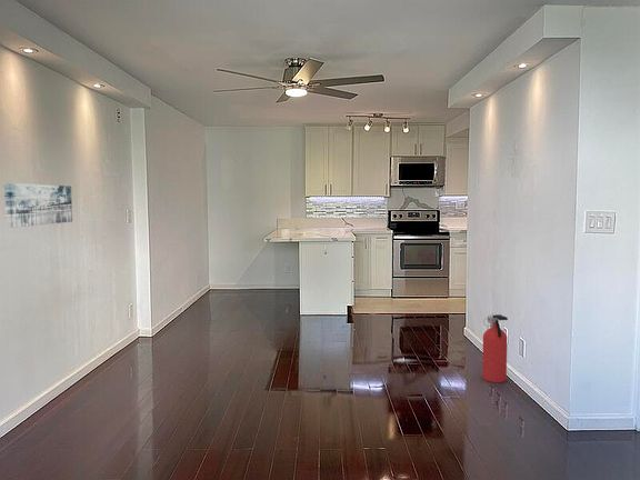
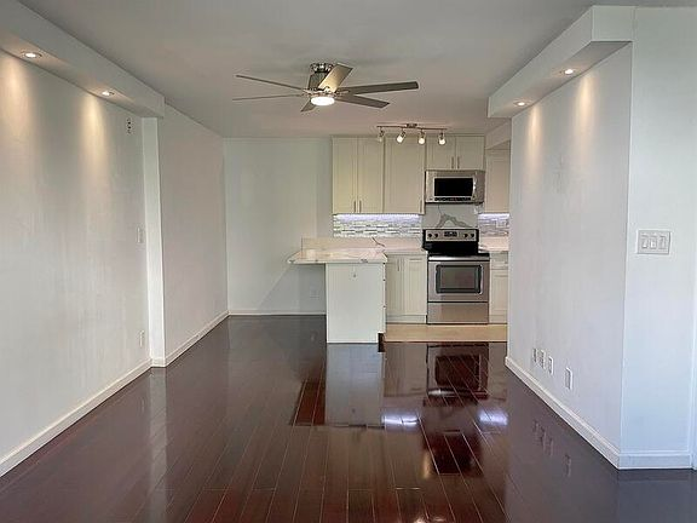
- fire extinguisher (496, 347)
- wall art (41, 204)
